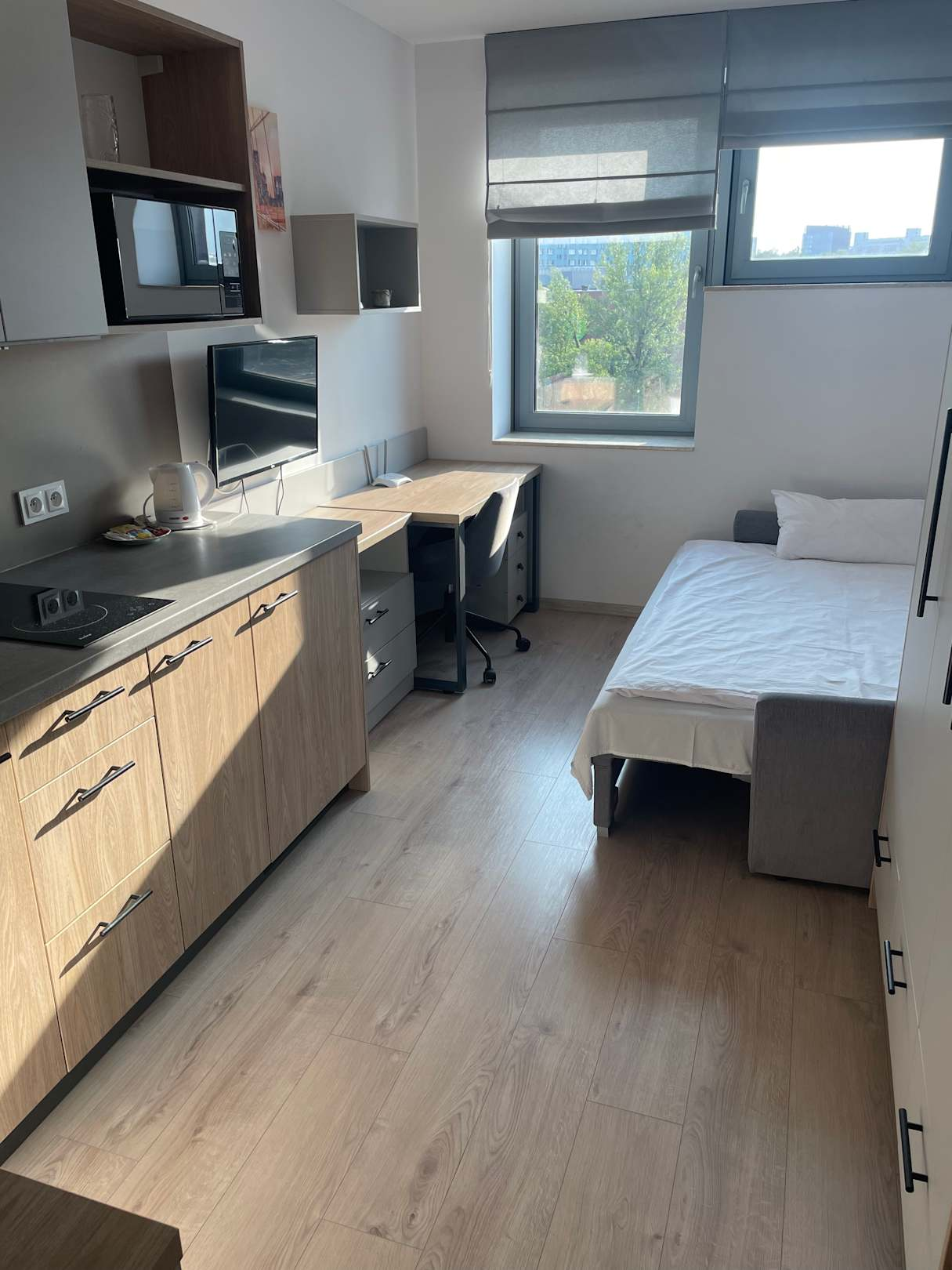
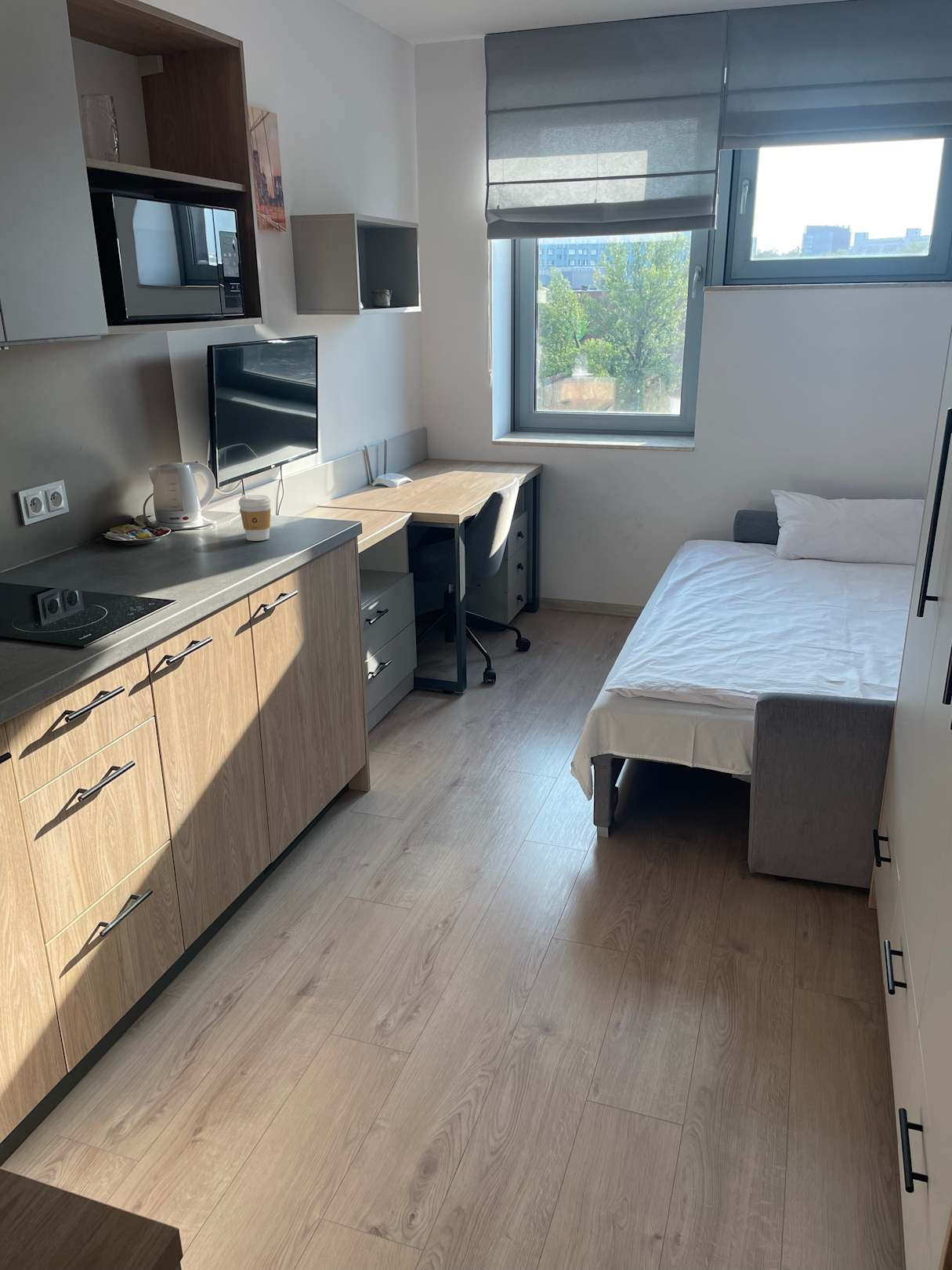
+ coffee cup (256, 517)
